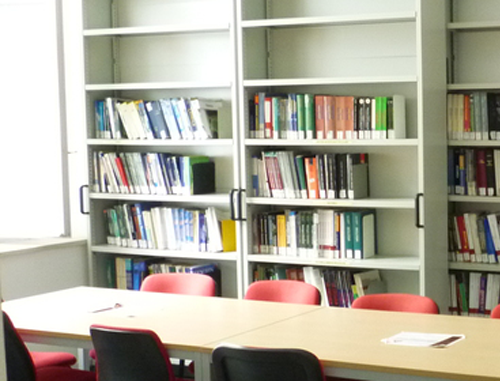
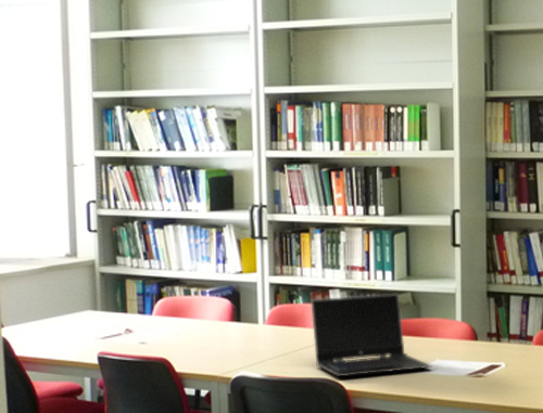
+ laptop computer (369, 334)
